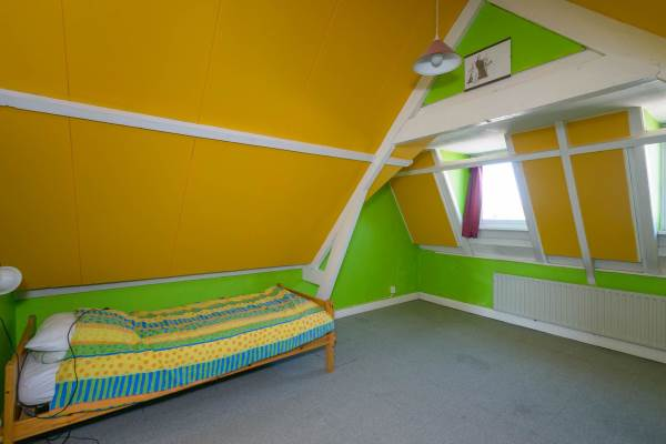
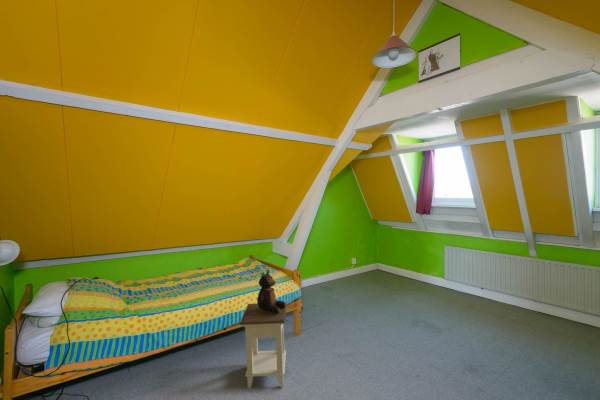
+ nightstand (266, 337)
+ teddy bear (270, 290)
